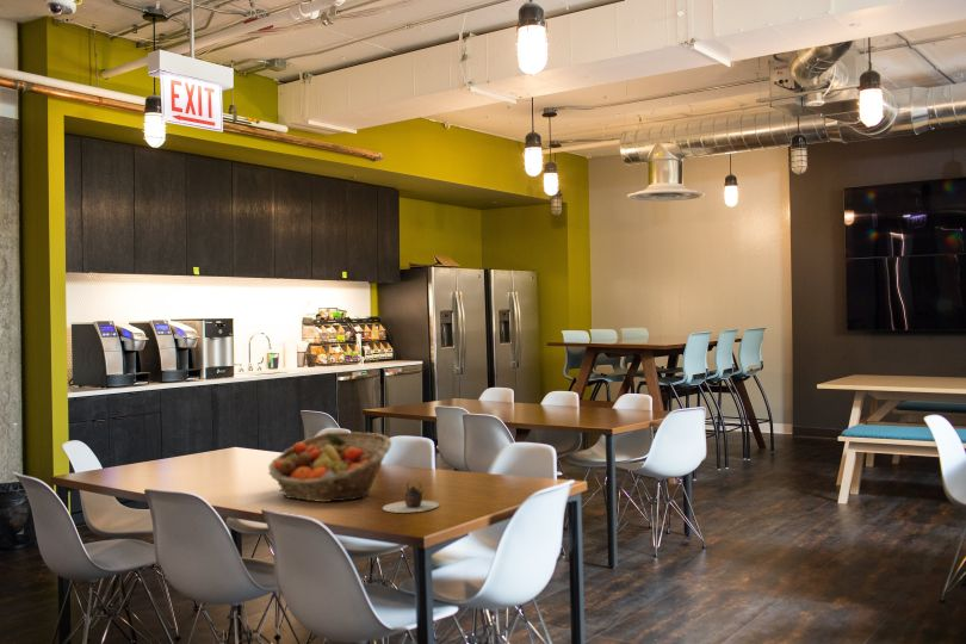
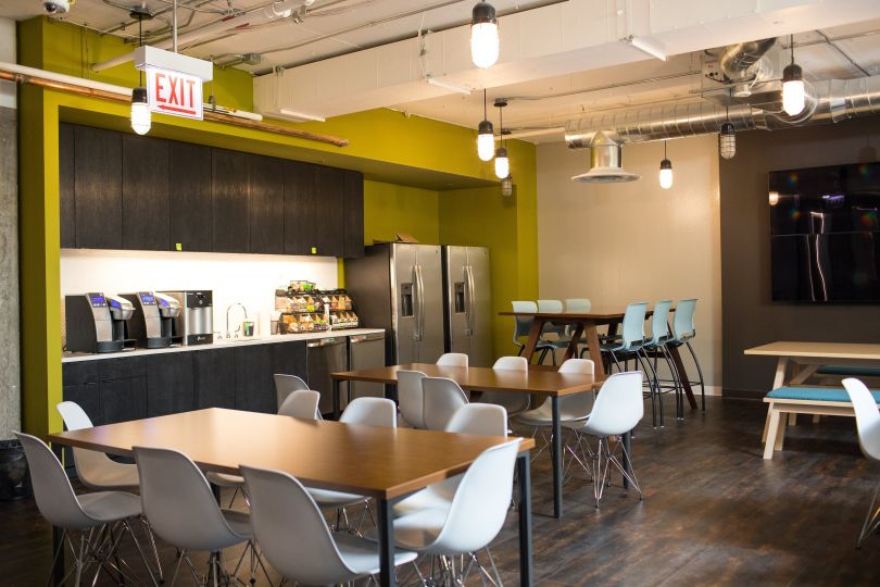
- teapot (410, 494)
- fruit basket (329, 465)
